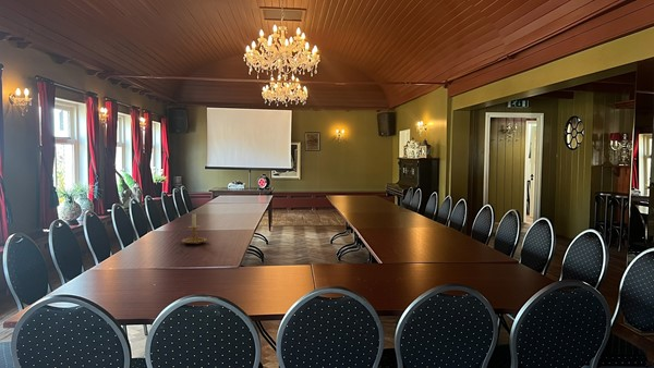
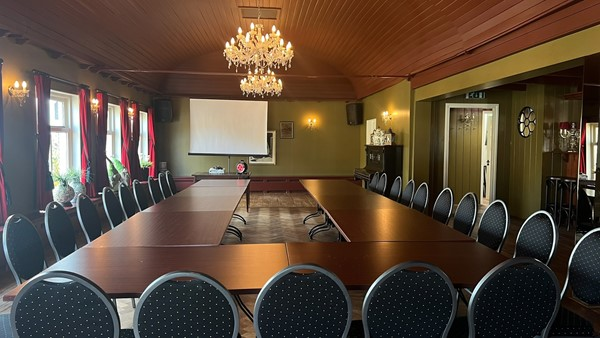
- candle holder (194, 228)
